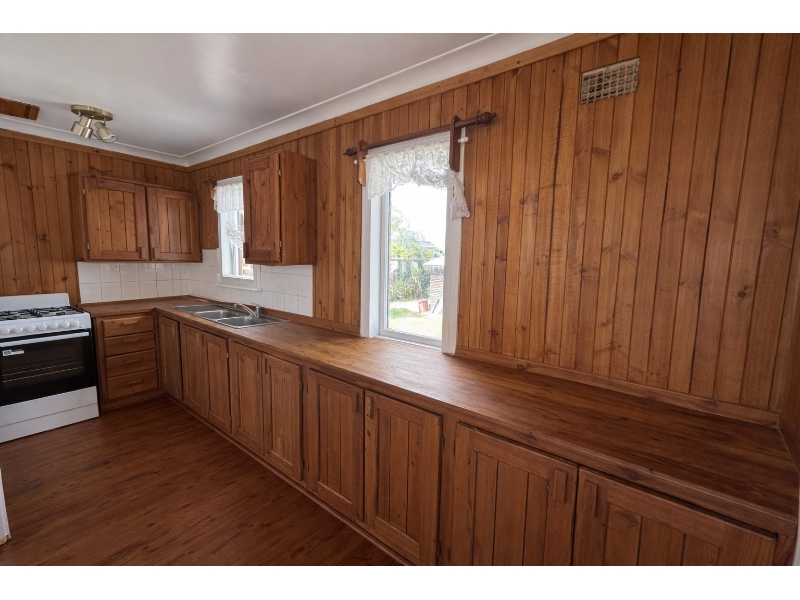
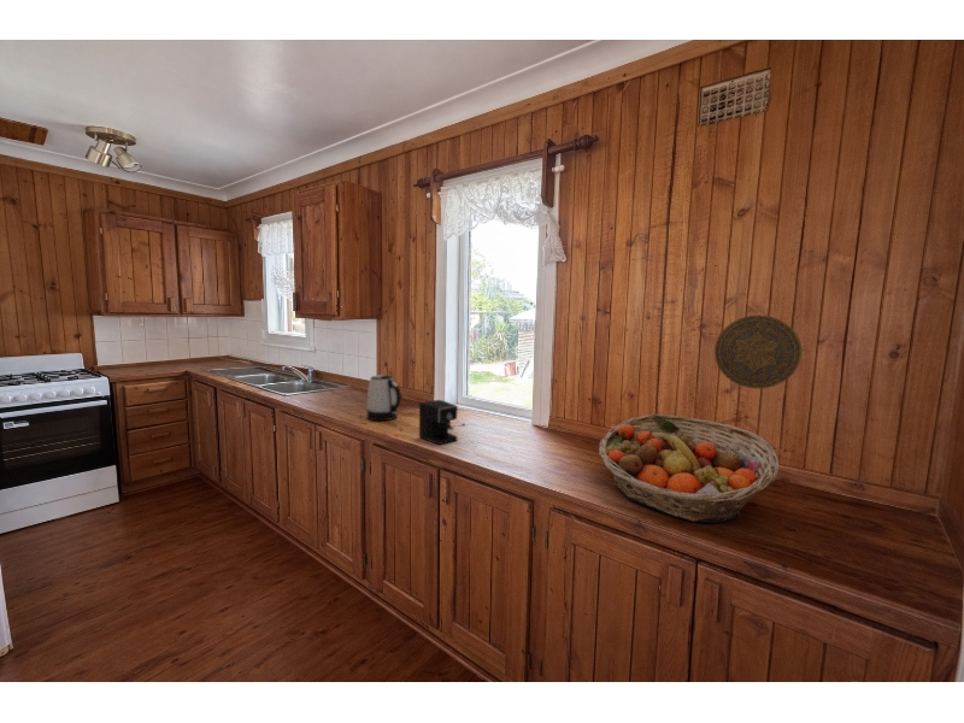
+ kettle (384, 396)
+ decorative plate (754, 352)
+ fruit basket (678, 462)
+ coffee maker (452, 417)
